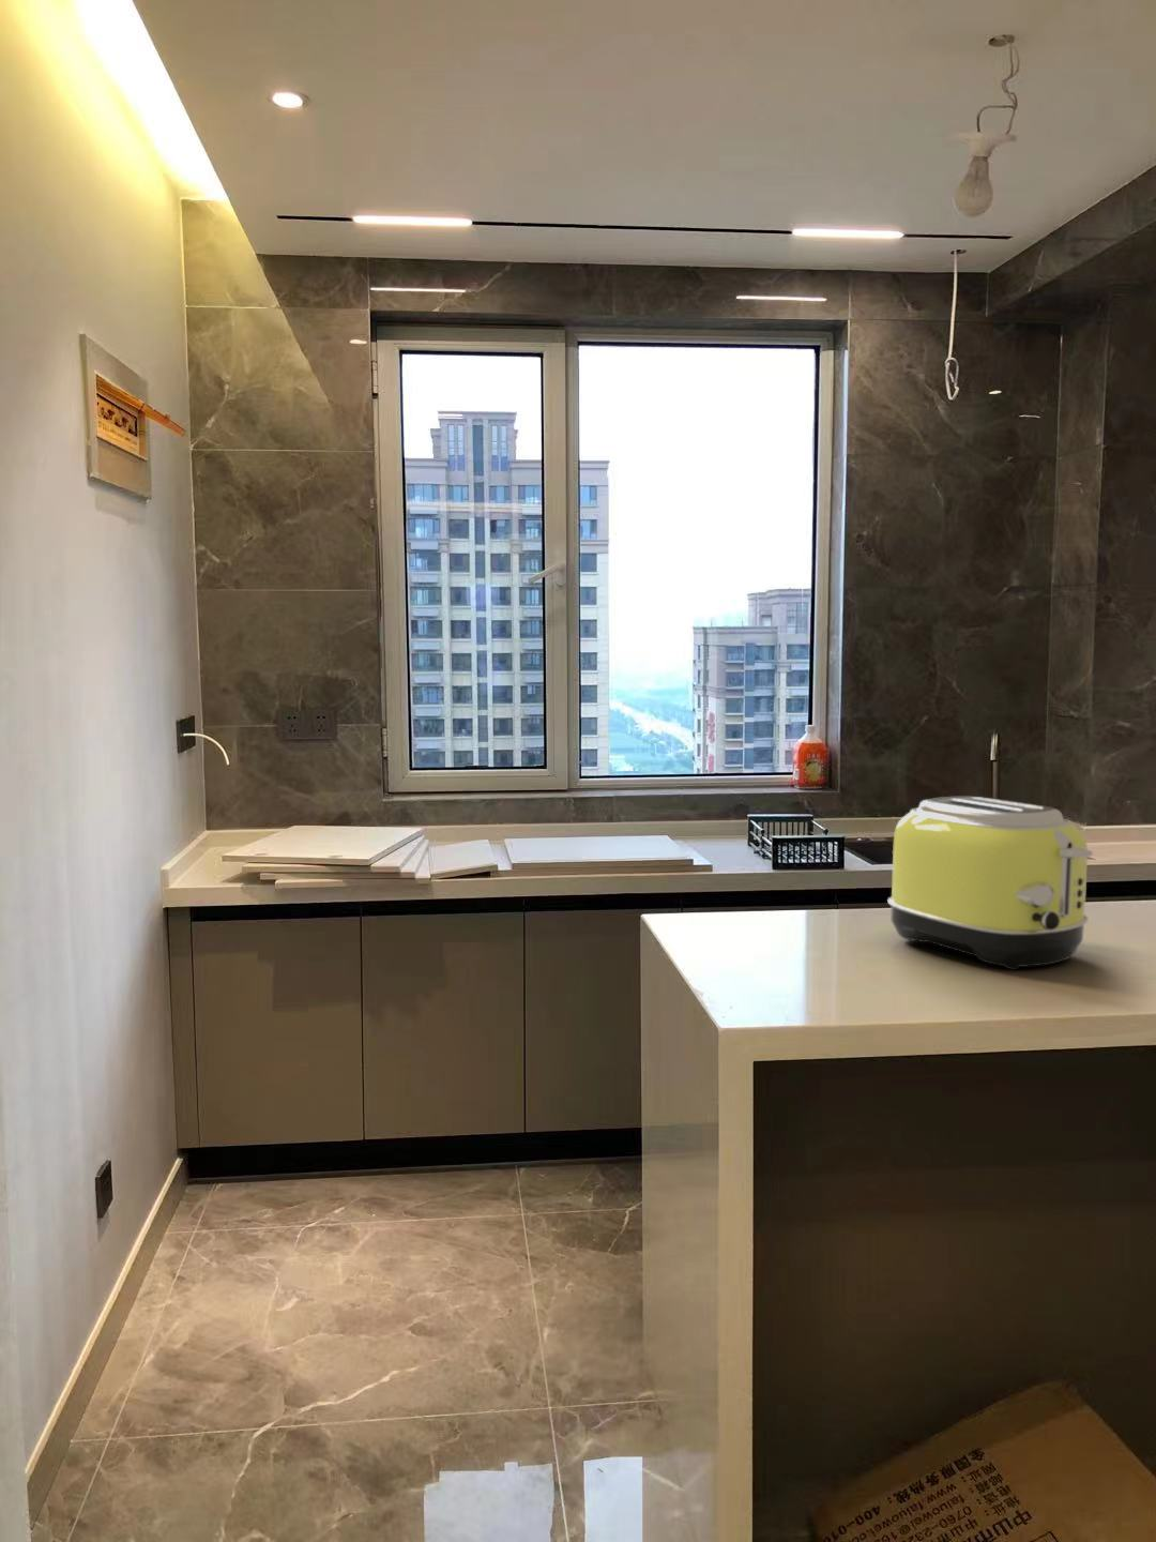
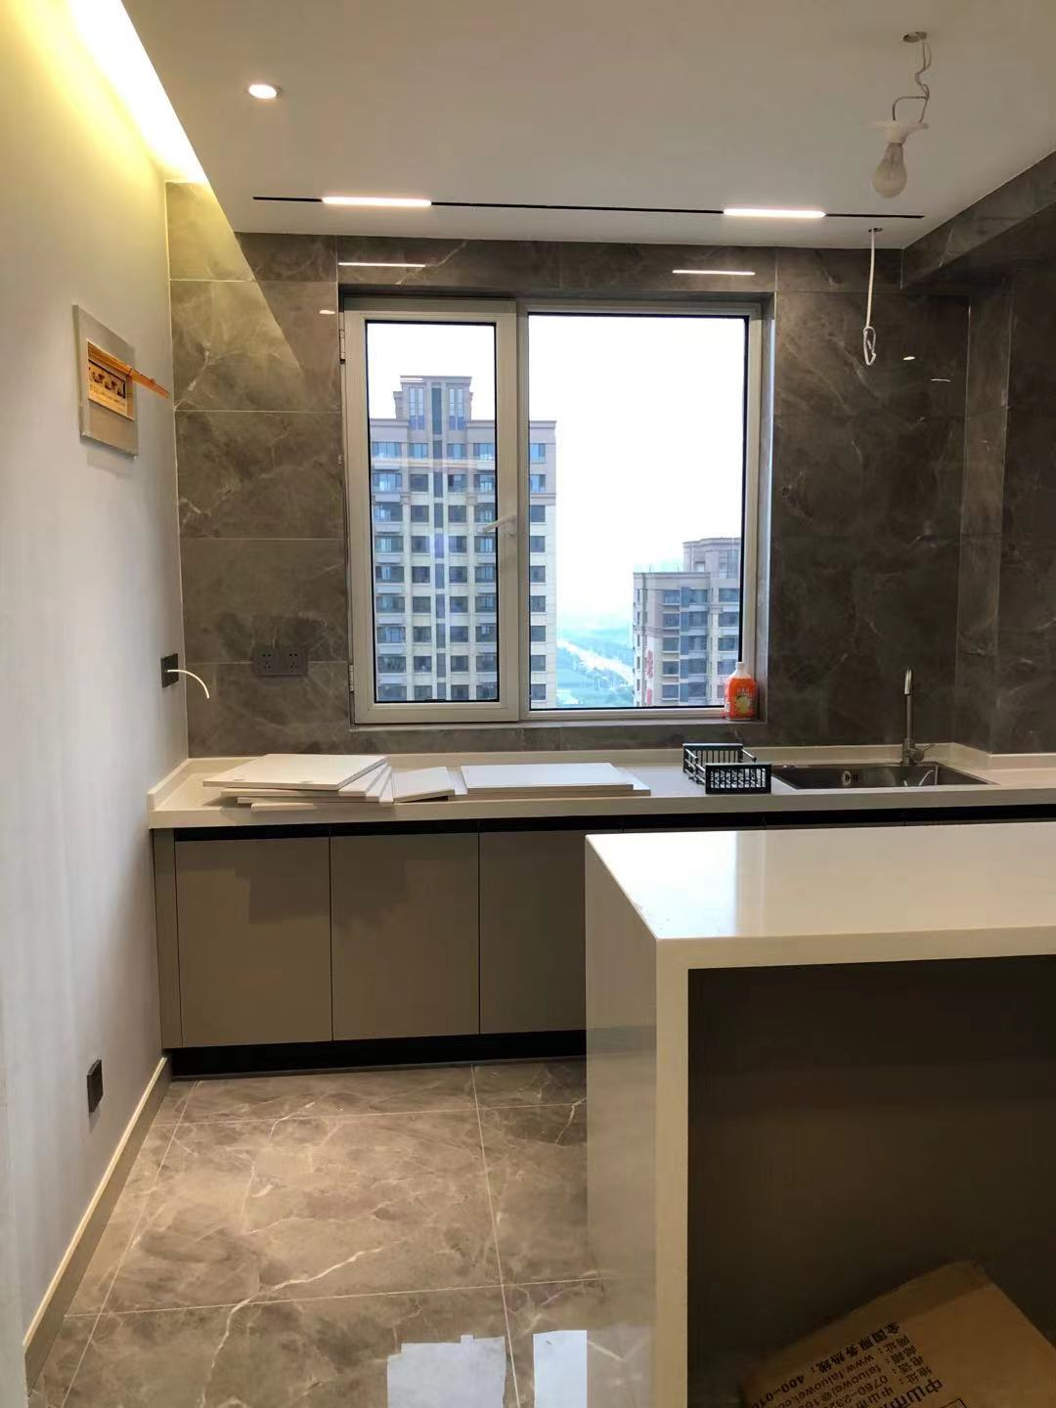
- toaster (992, 877)
